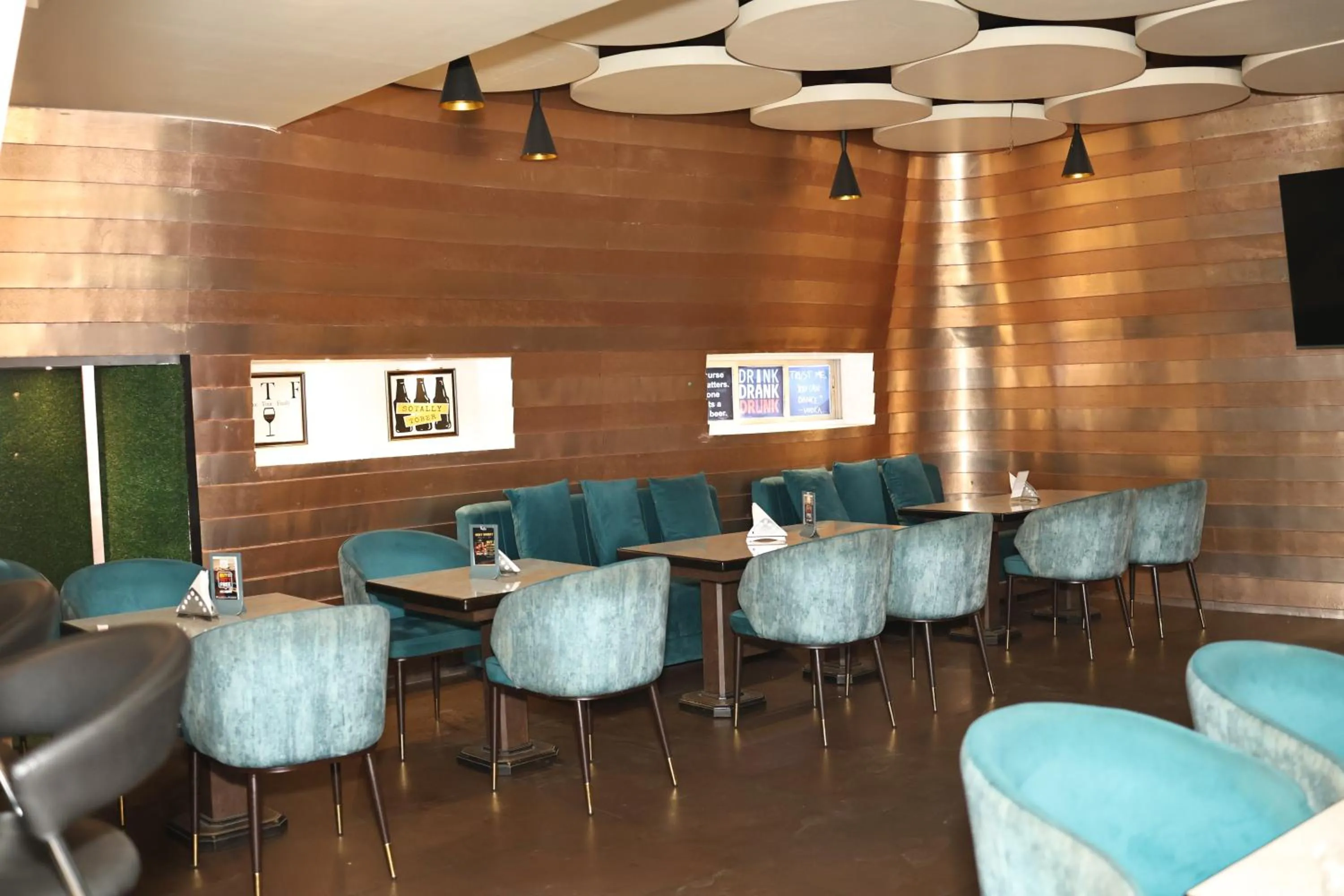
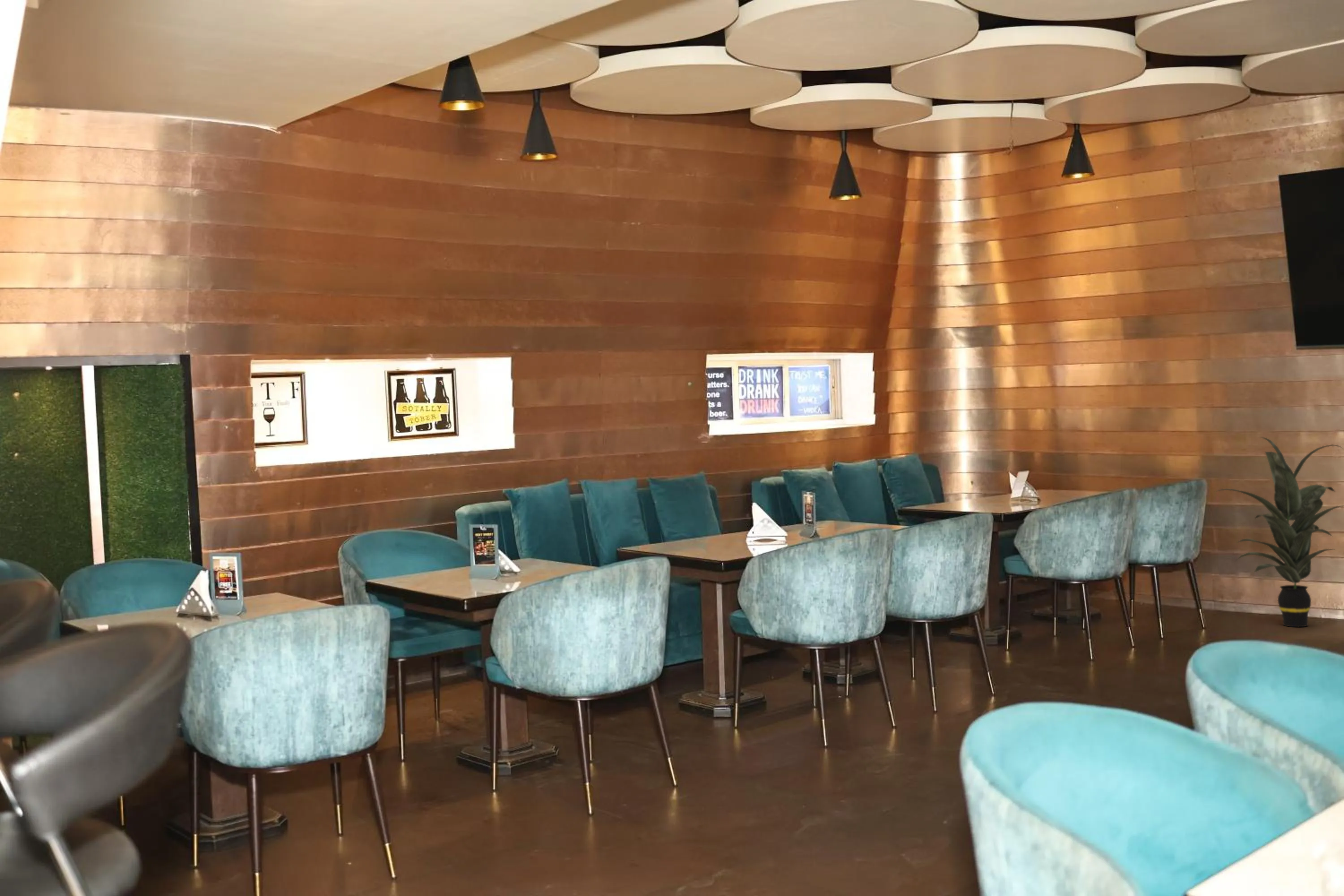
+ indoor plant (1286, 530)
